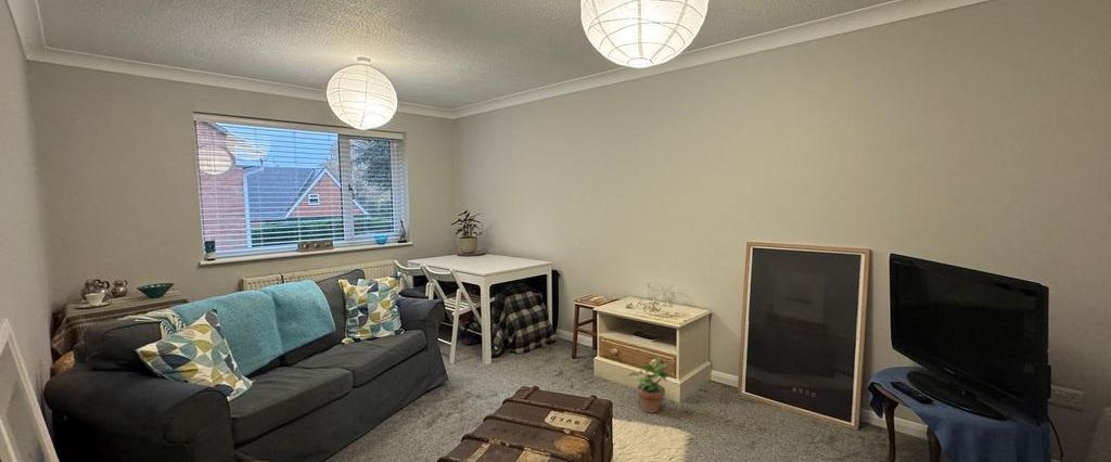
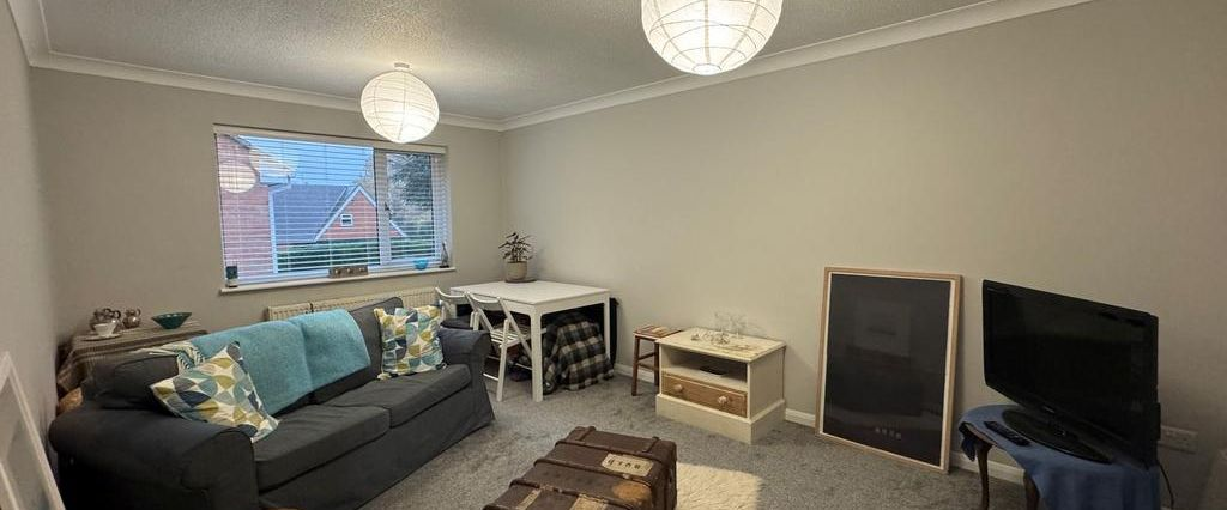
- potted plant (649, 382)
